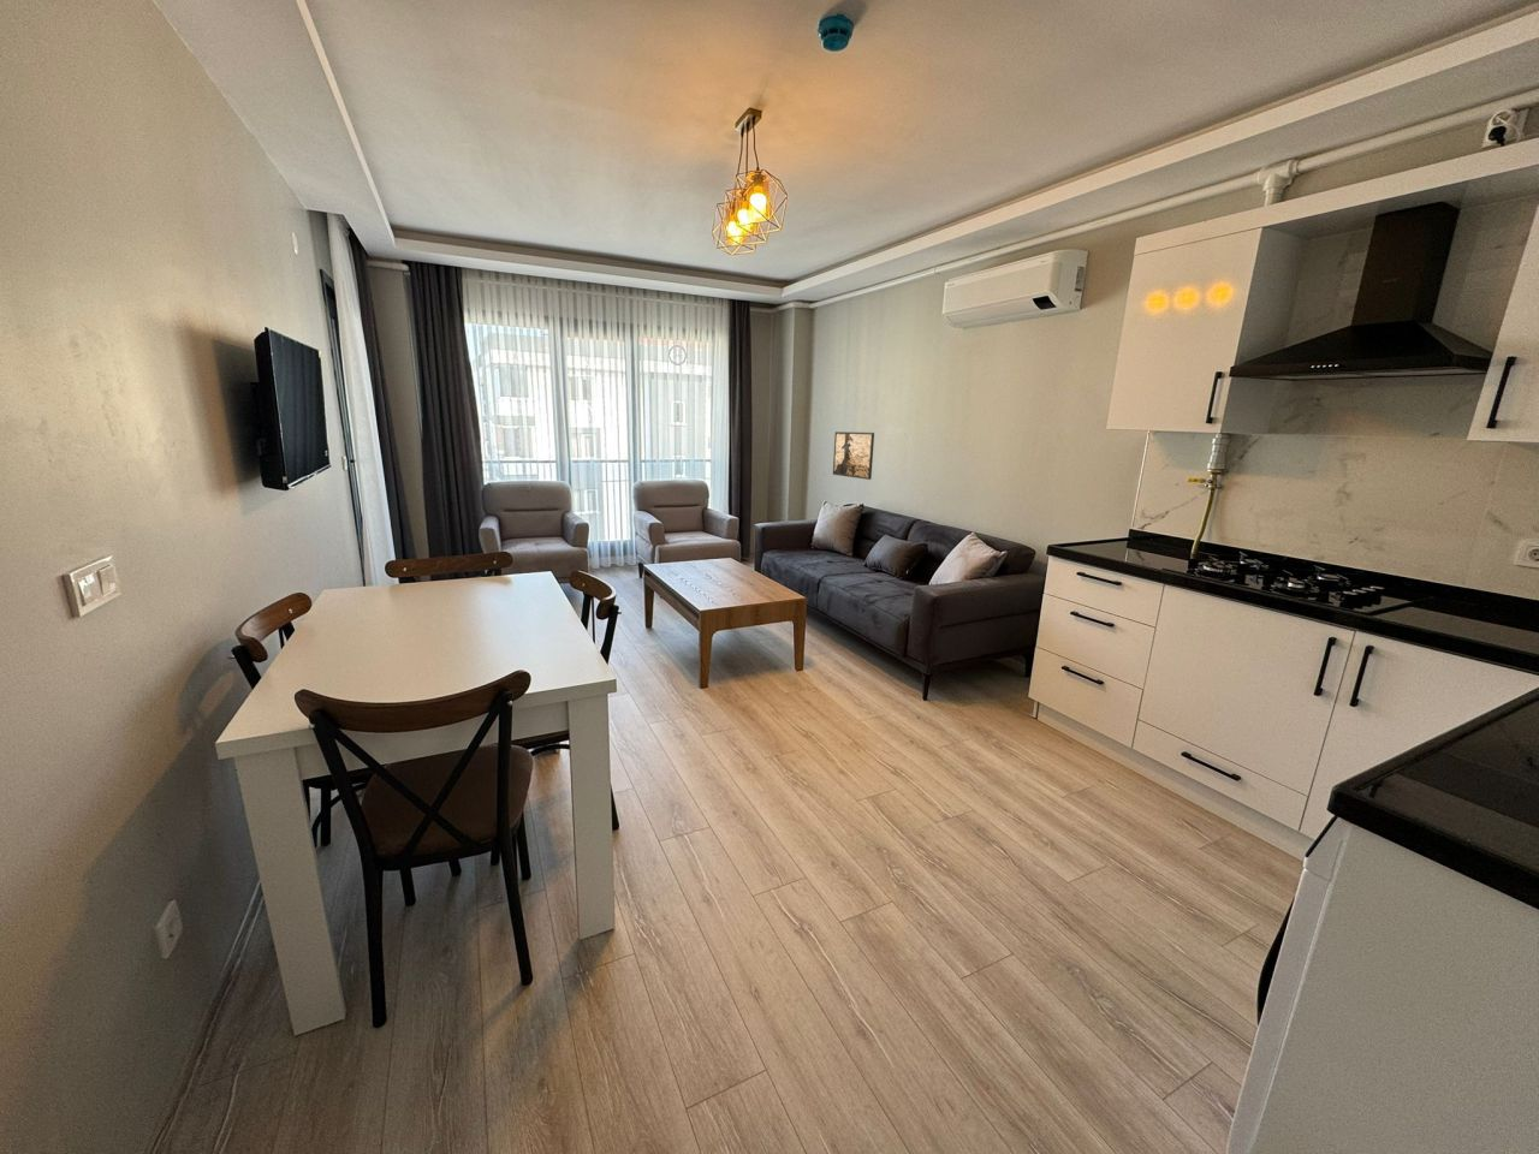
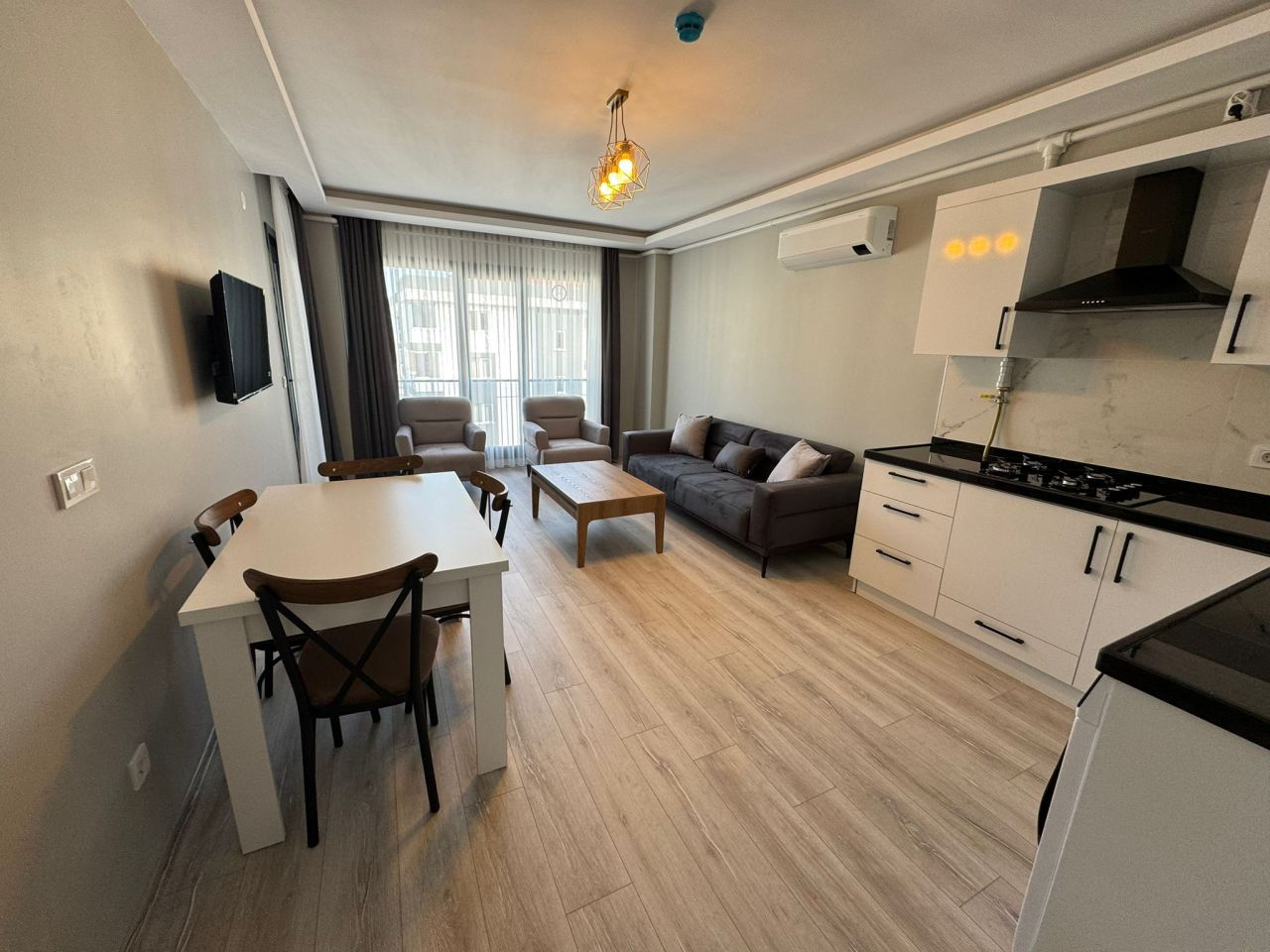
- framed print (851, 455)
